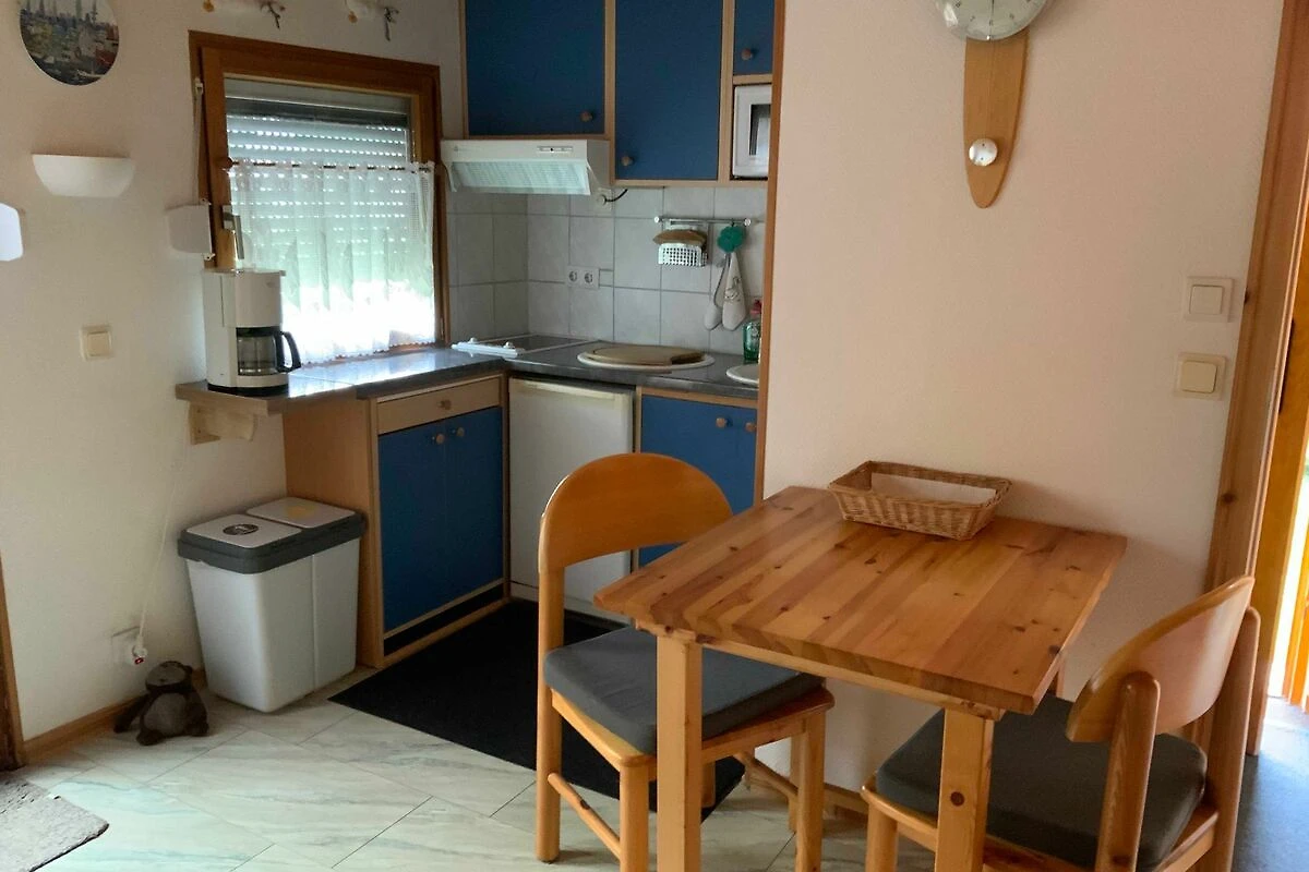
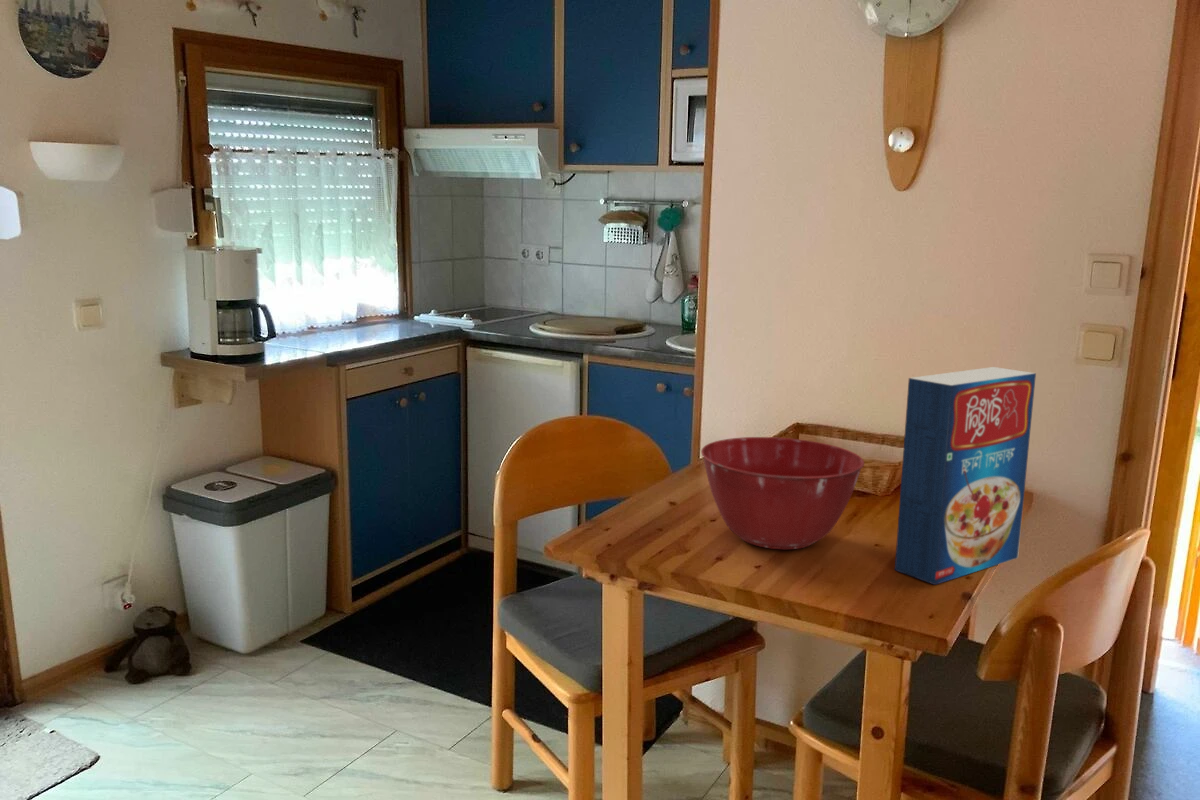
+ cereal box (965, 471)
+ mixing bowl (779, 495)
